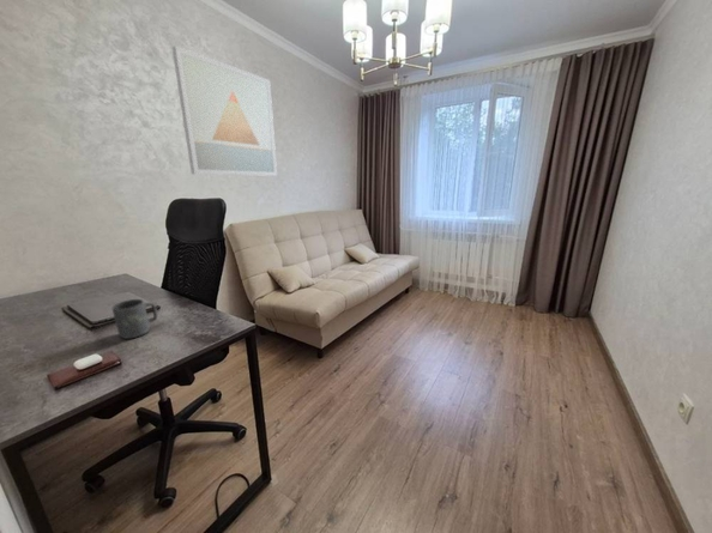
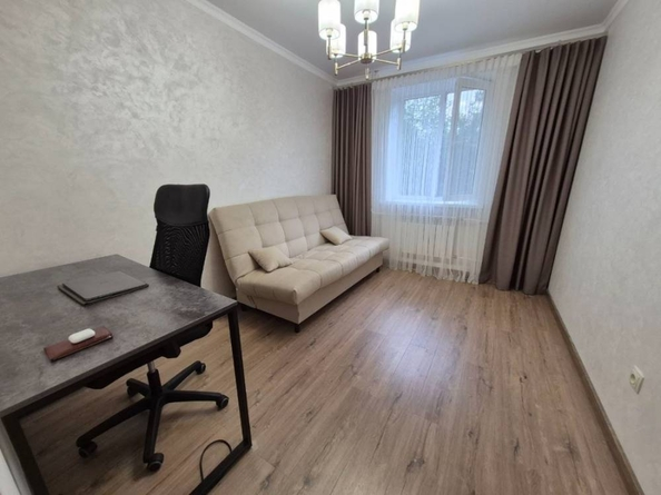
- mug (137, 316)
- wall art (234, 122)
